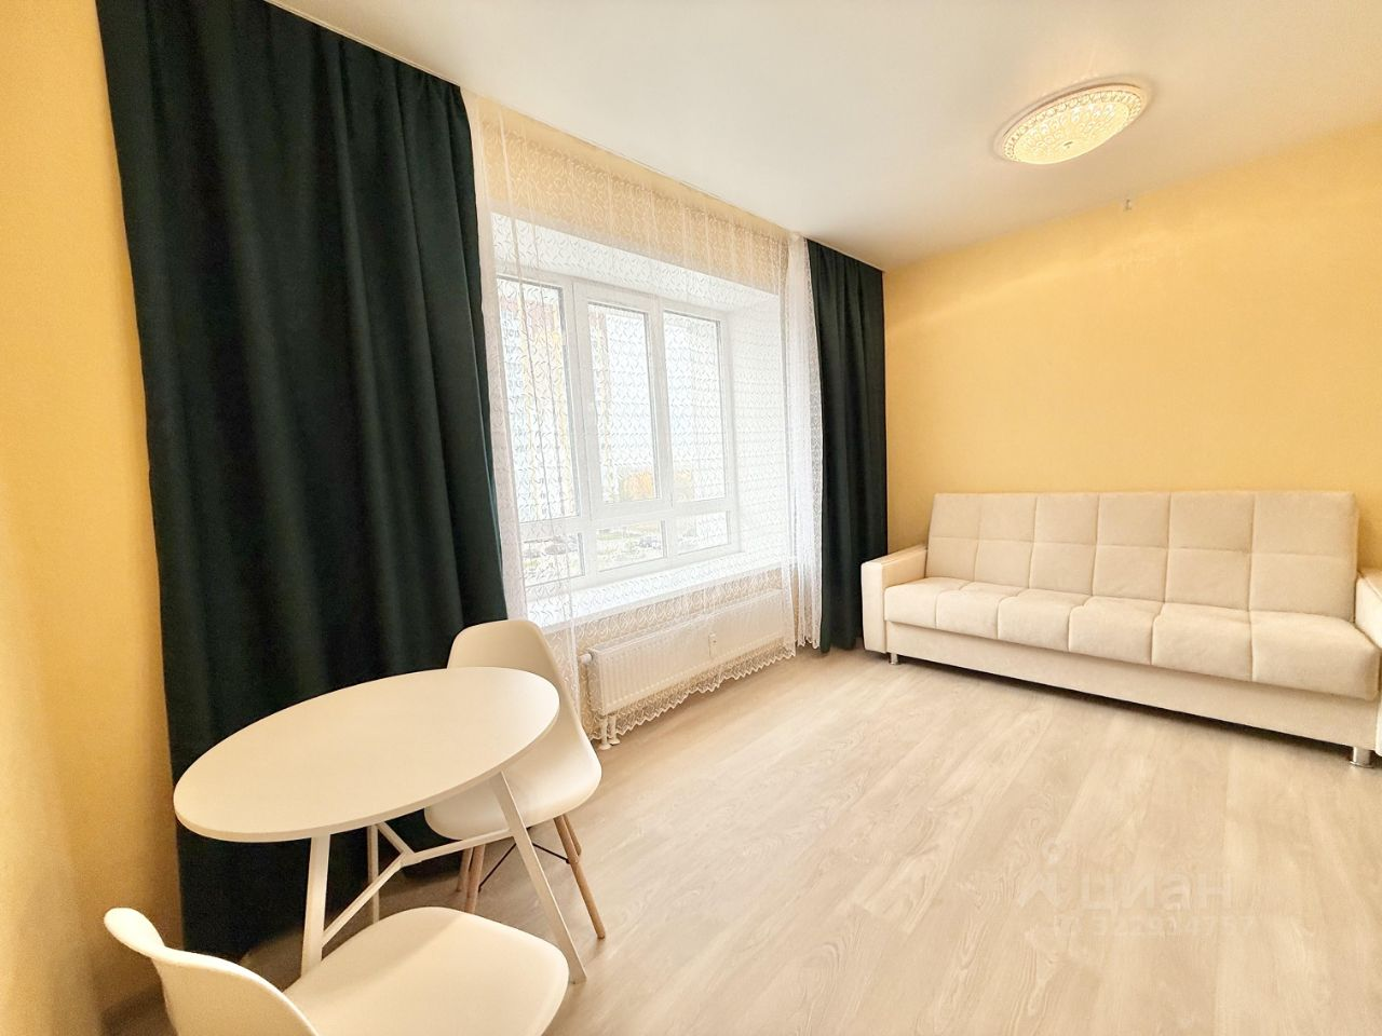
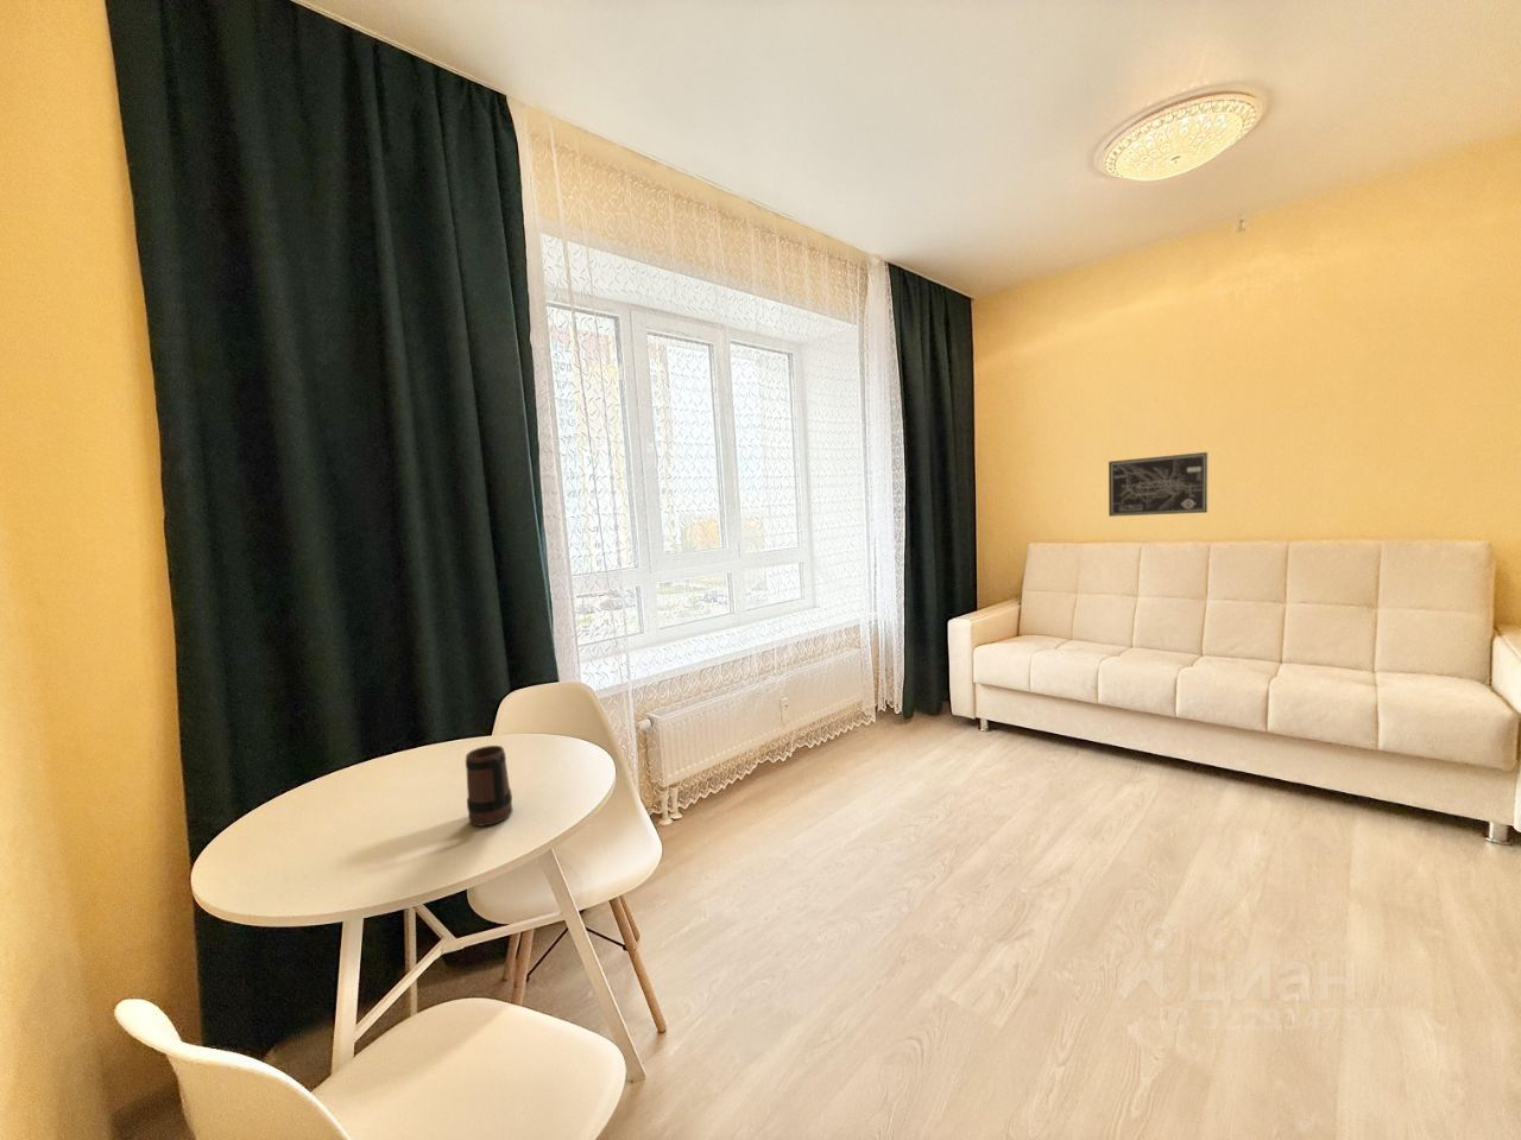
+ mug (490, 786)
+ wall art (1155, 486)
